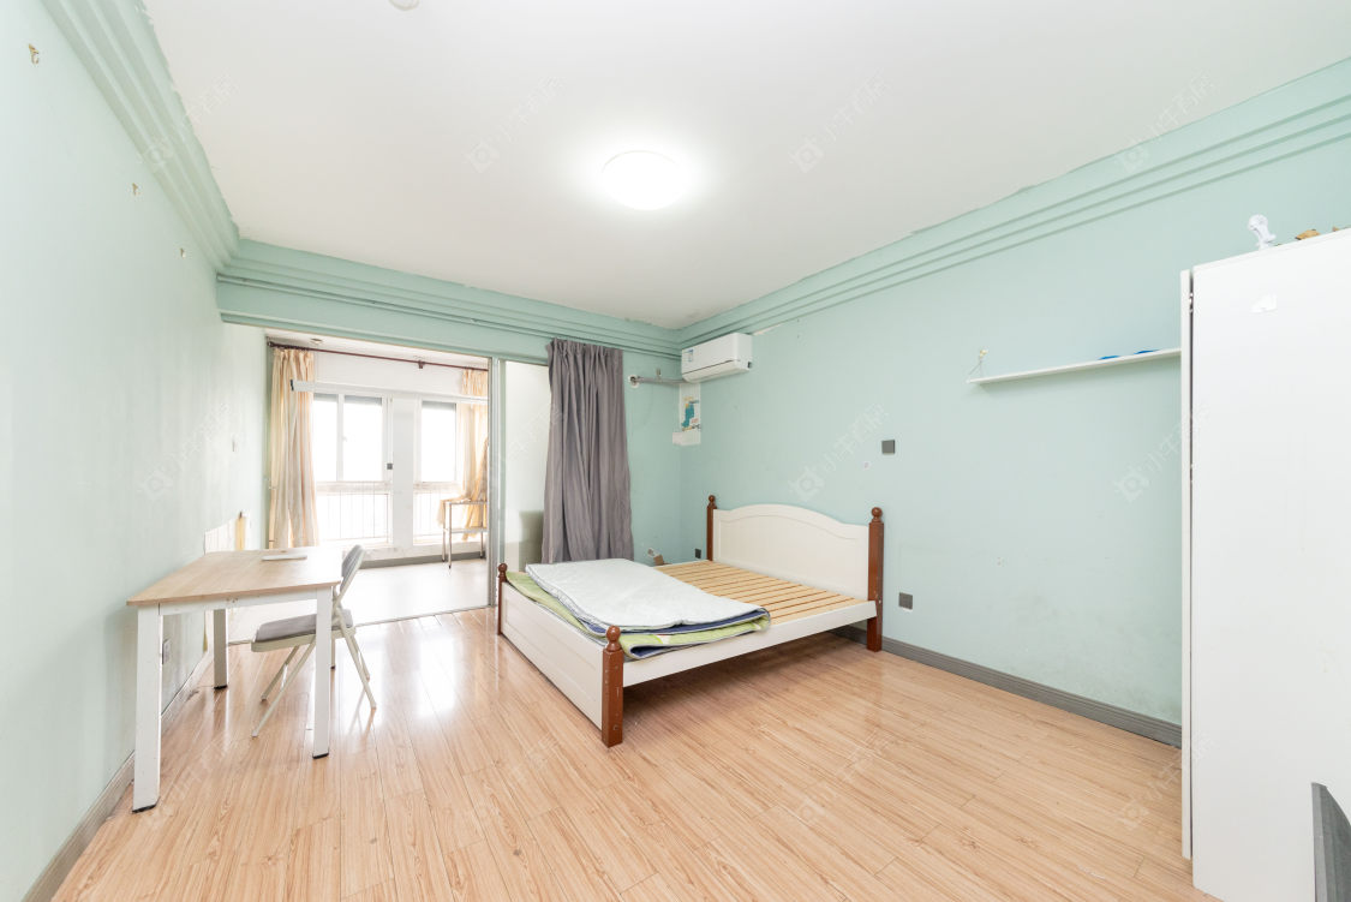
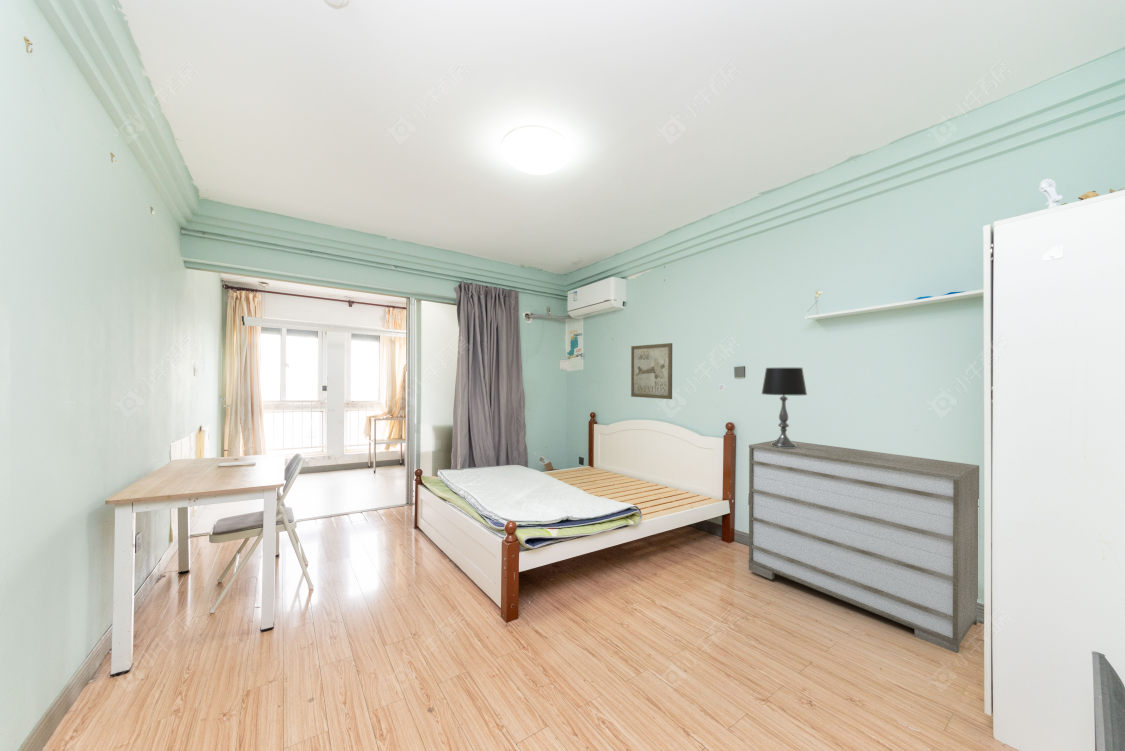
+ dresser (849, 524)
+ wall art (650, 371)
+ table lamp (783, 406)
